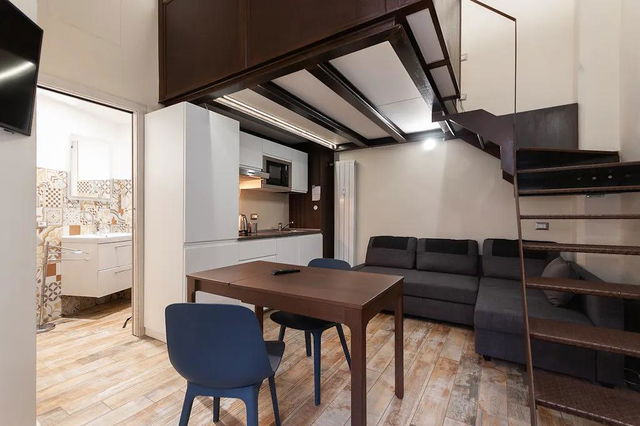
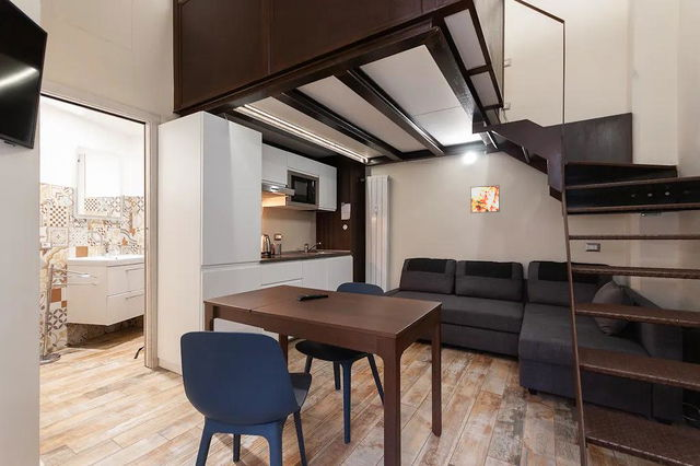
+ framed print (485, 199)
